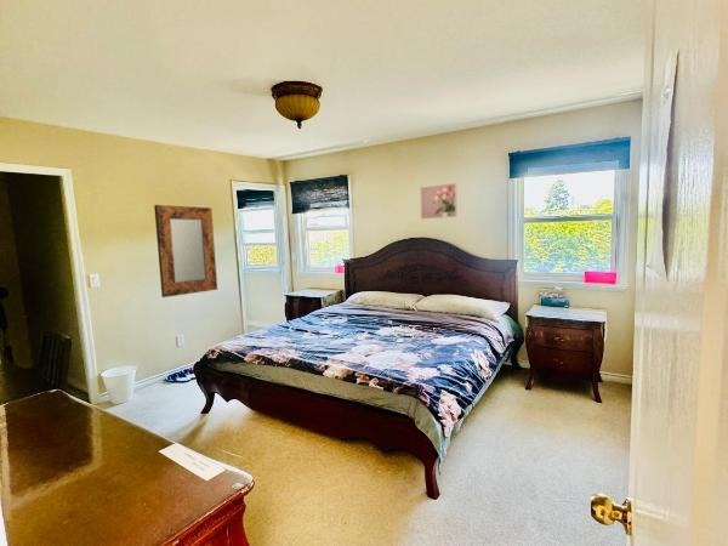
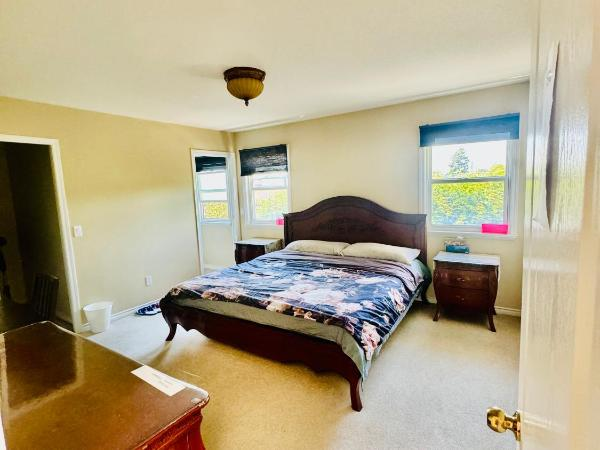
- home mirror (188, 250)
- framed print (438, 201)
